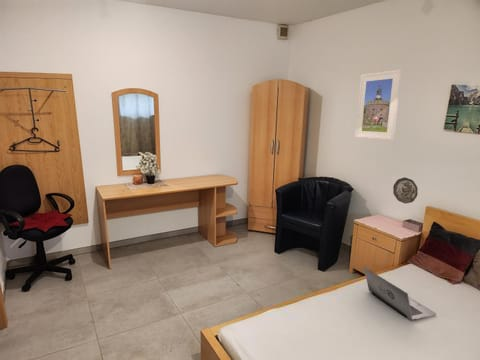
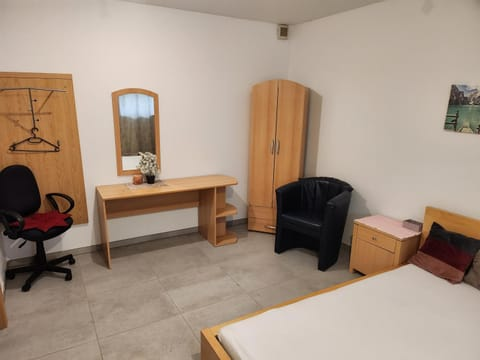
- decorative plate (405, 190)
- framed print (376, 106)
- laptop (398, 289)
